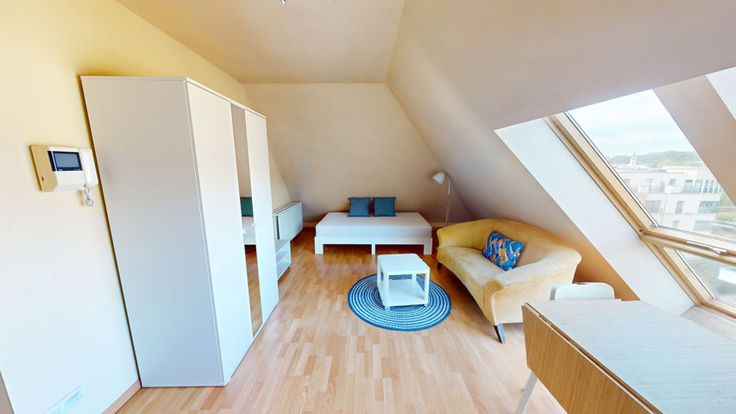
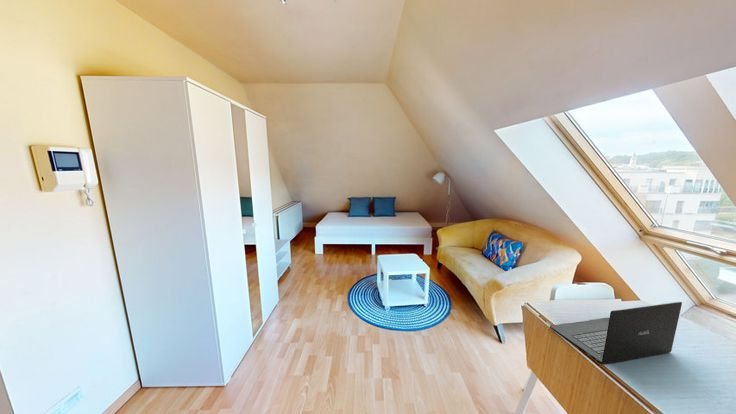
+ laptop (610, 315)
